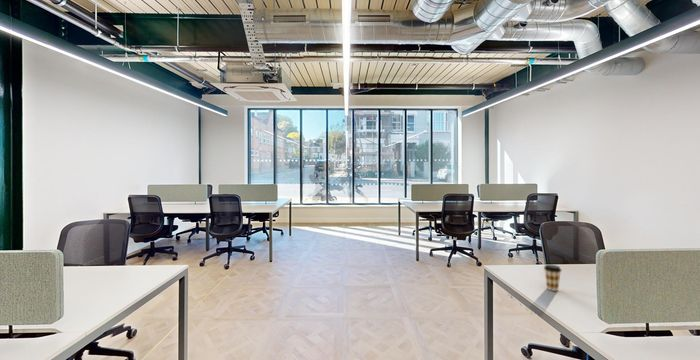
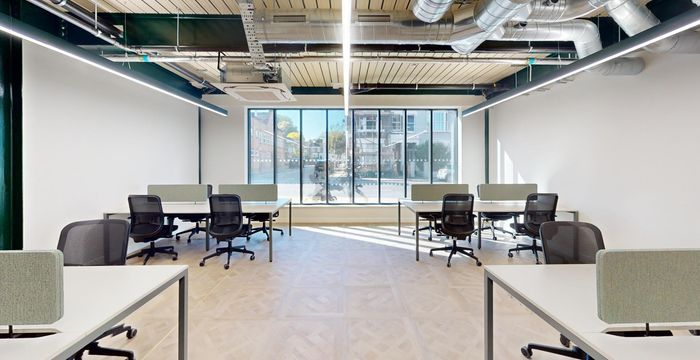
- coffee cup (552, 277)
